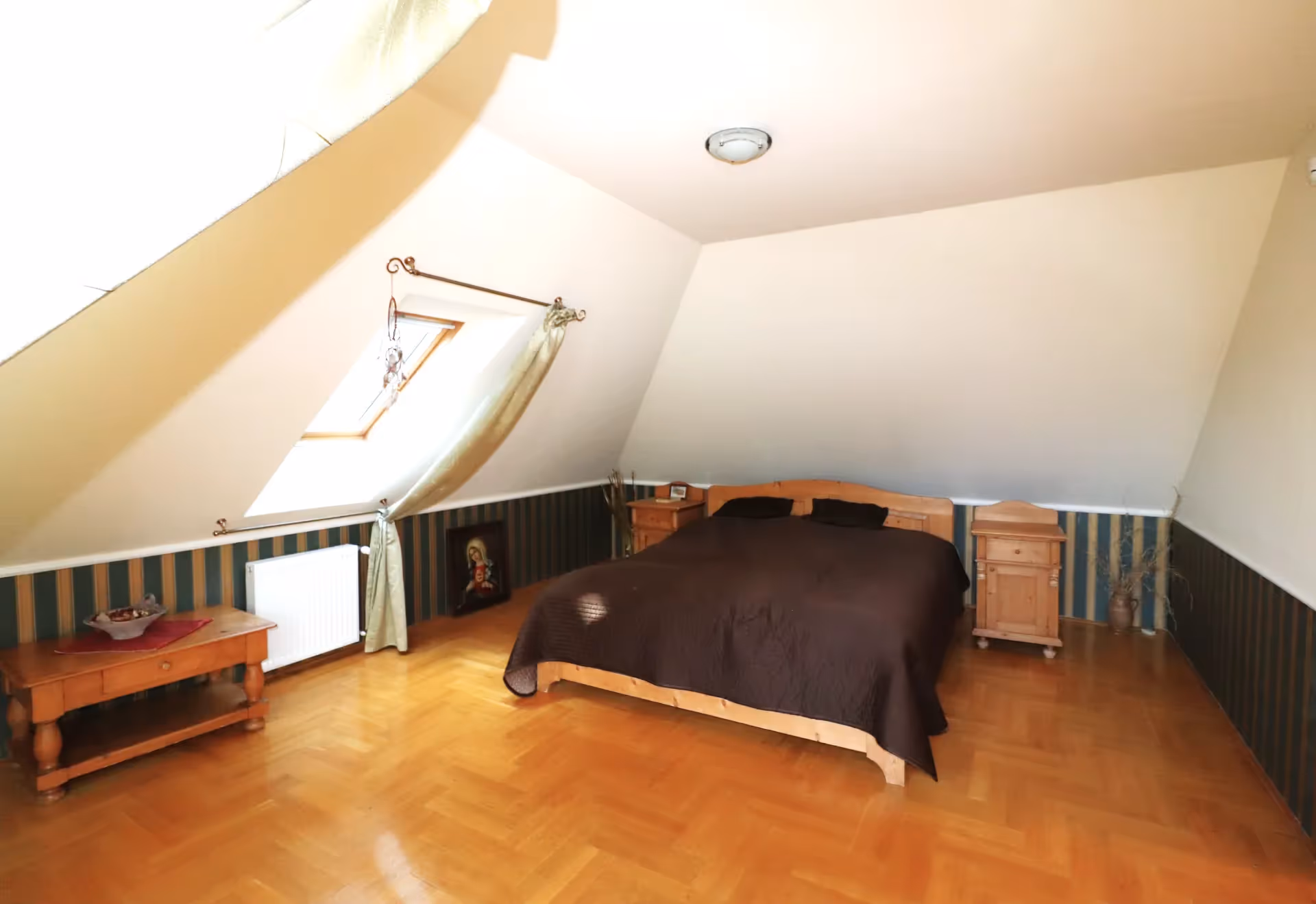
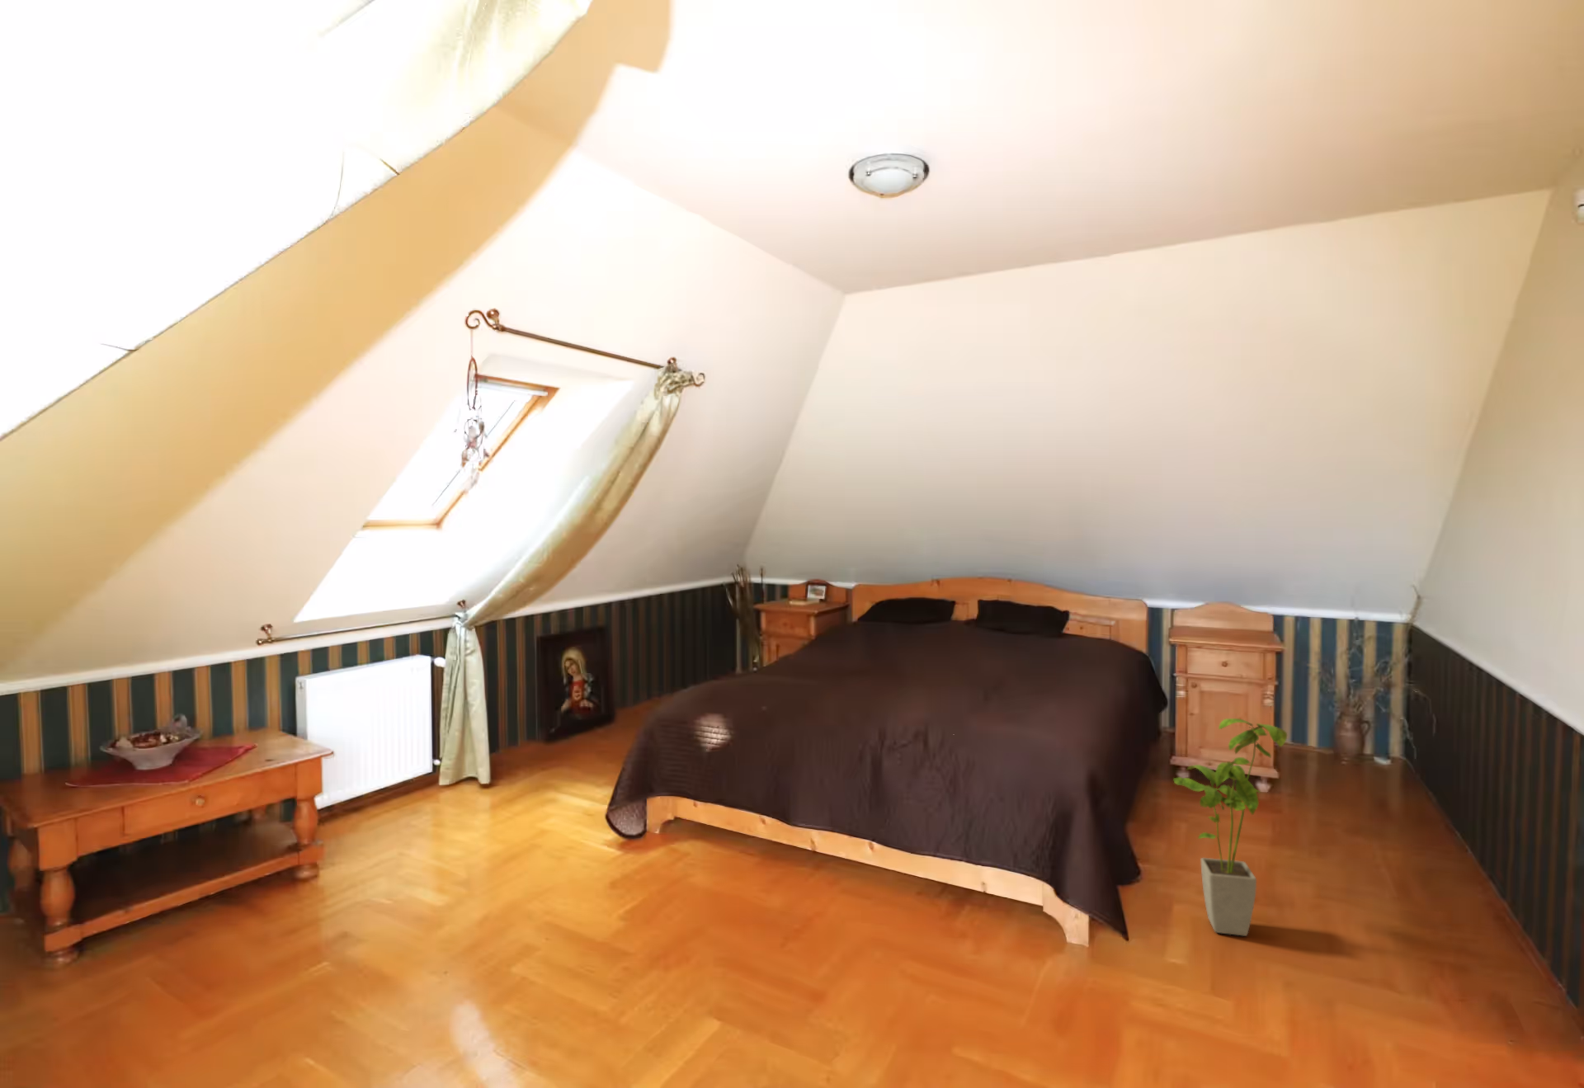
+ house plant (1233, 820)
